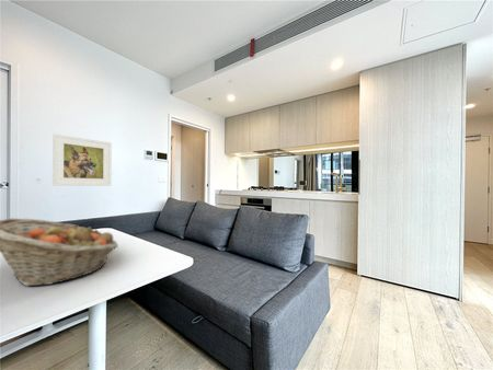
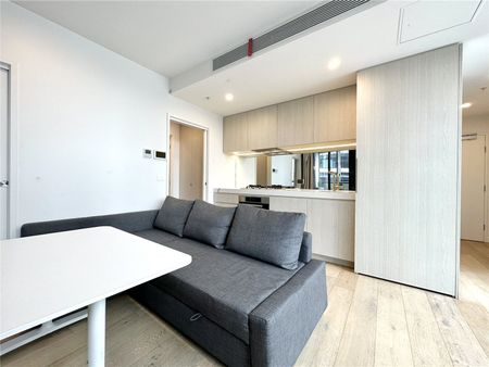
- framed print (84, 162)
- fruit basket (59, 242)
